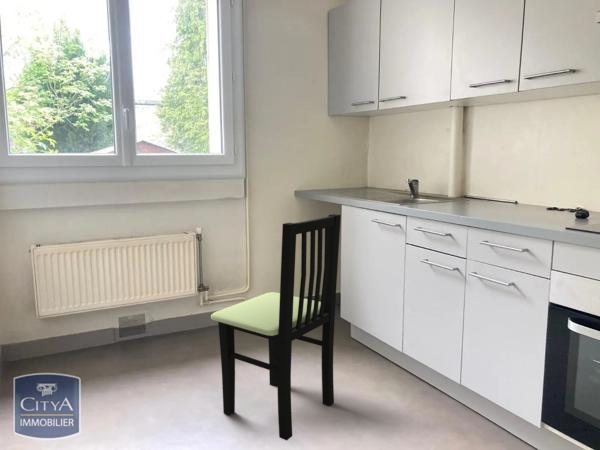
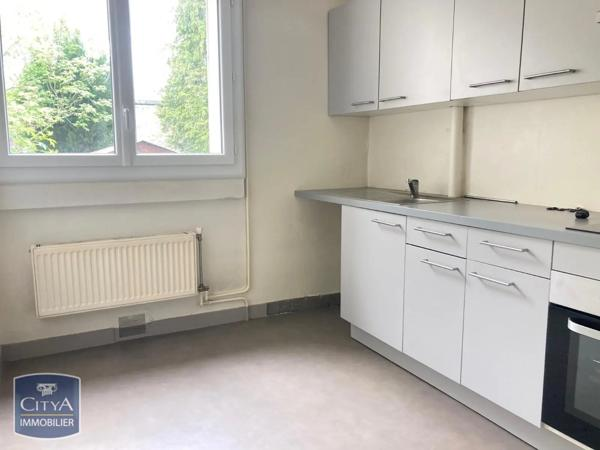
- dining chair (277, 314)
